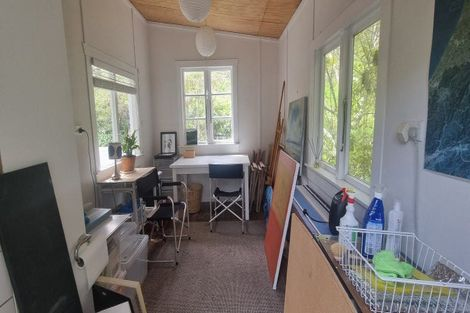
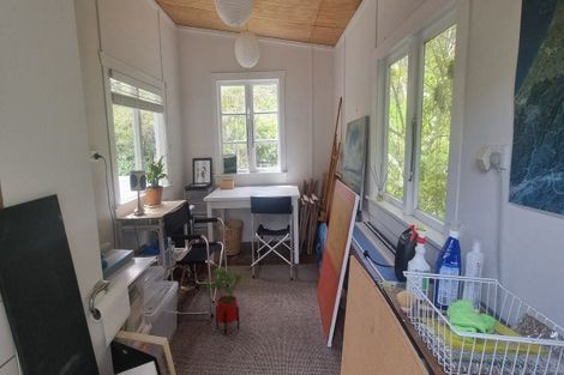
+ house plant (224, 297)
